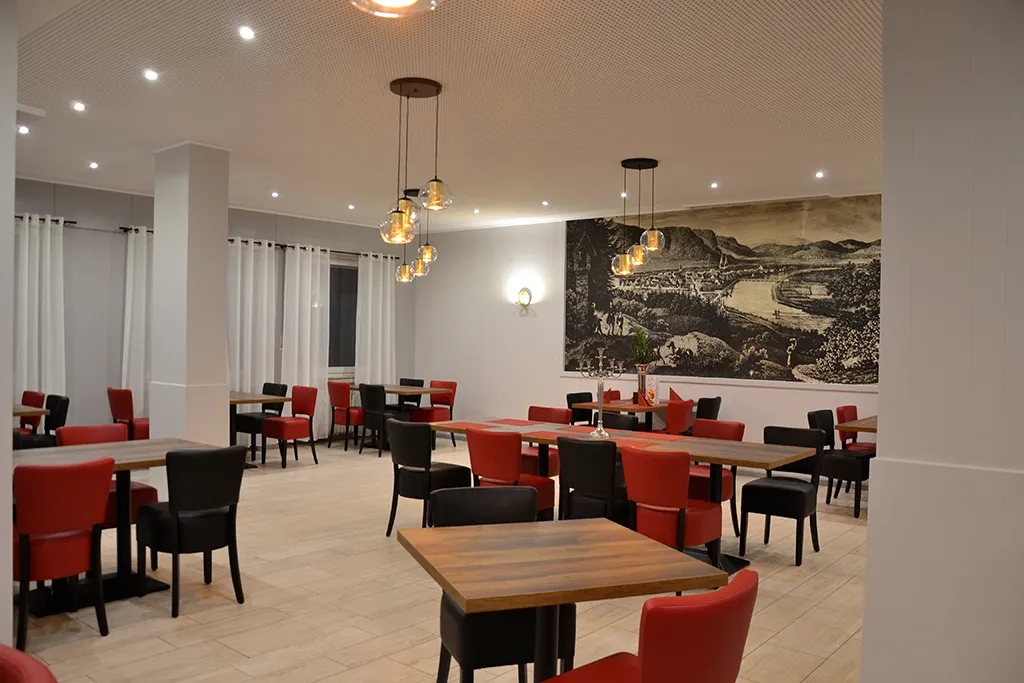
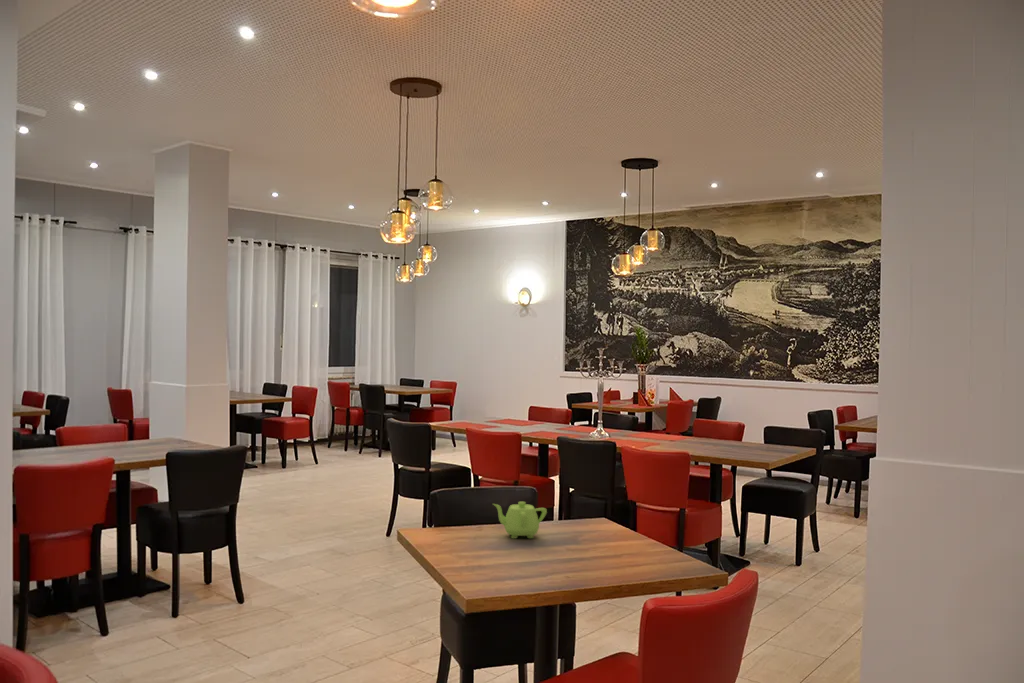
+ teapot (519, 518)
